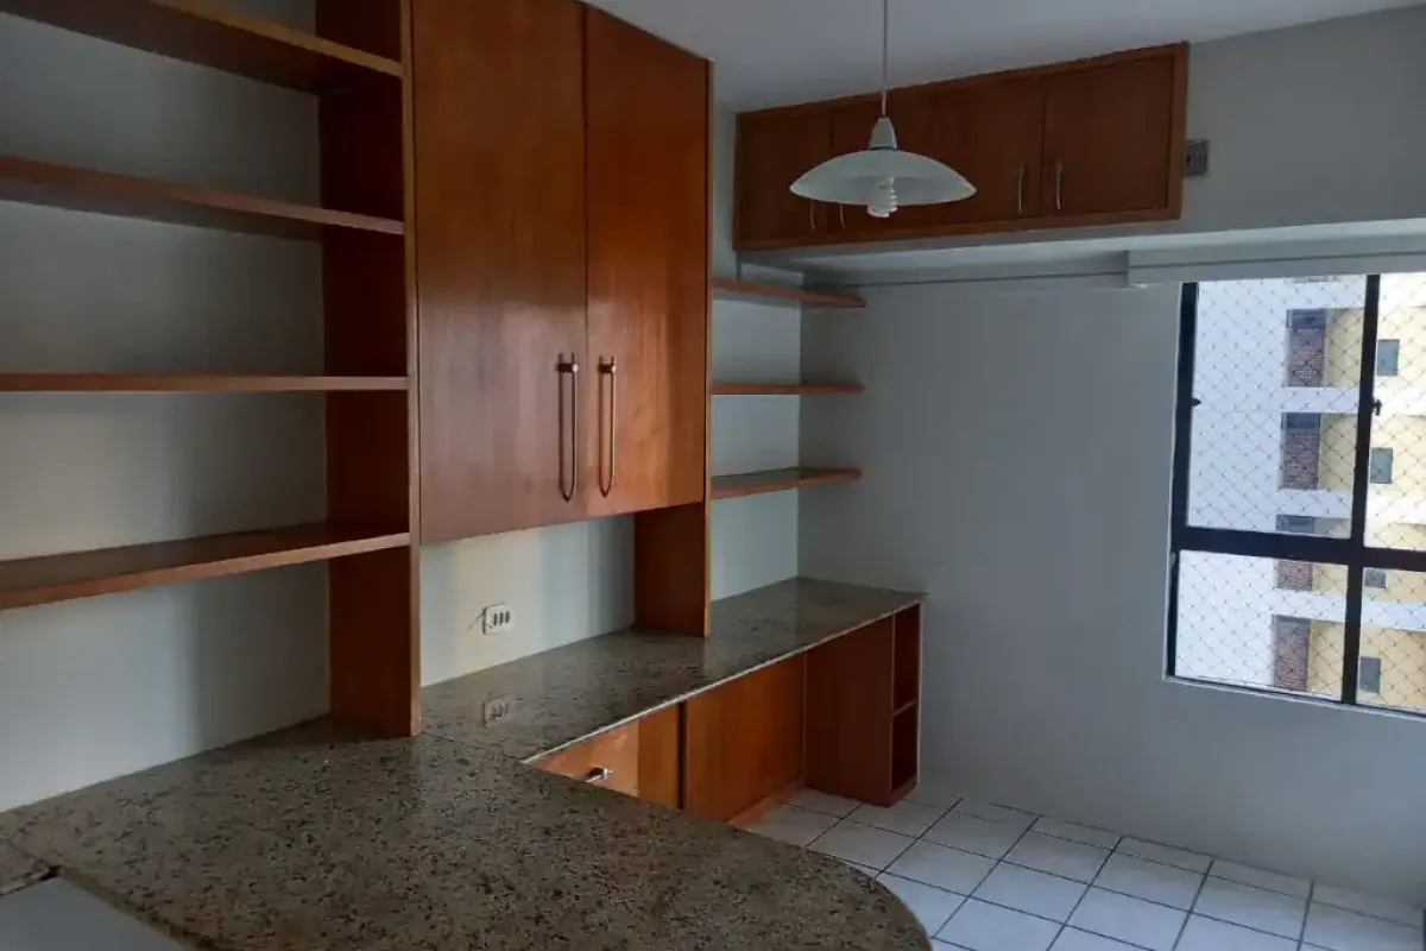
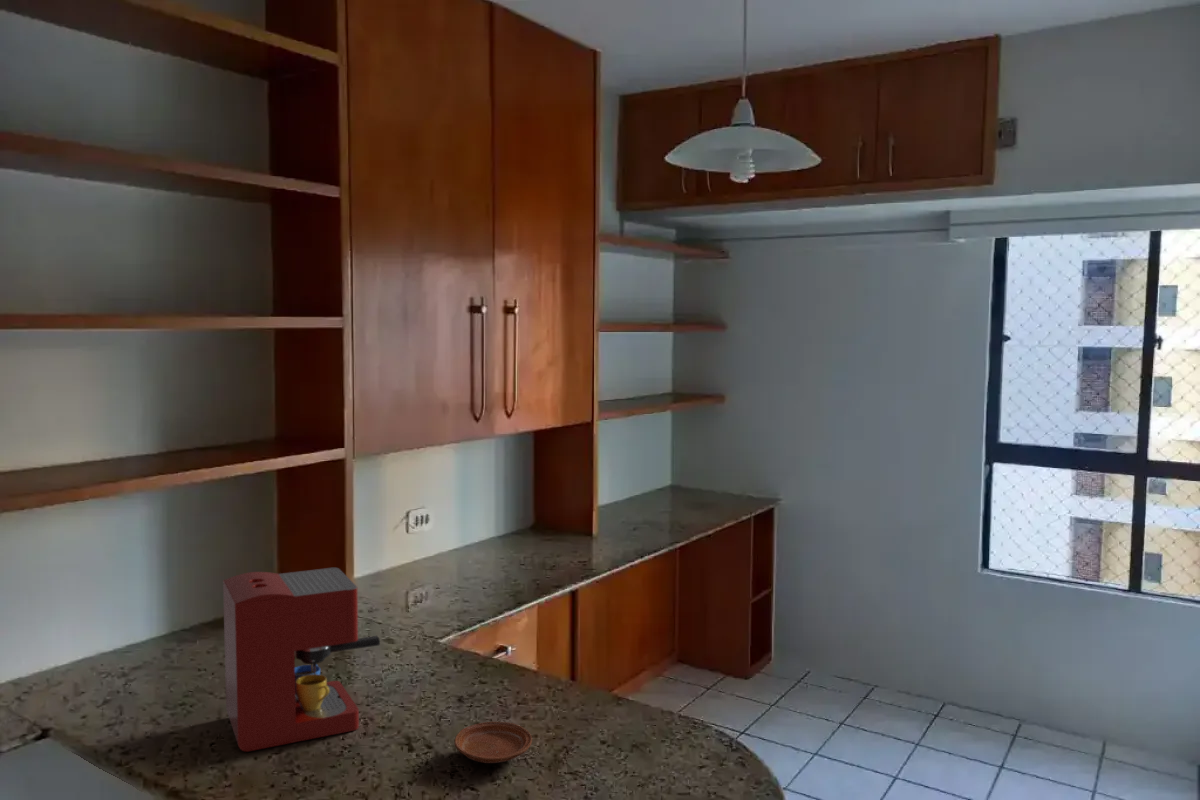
+ coffee maker (289, 651)
+ plate (493, 746)
